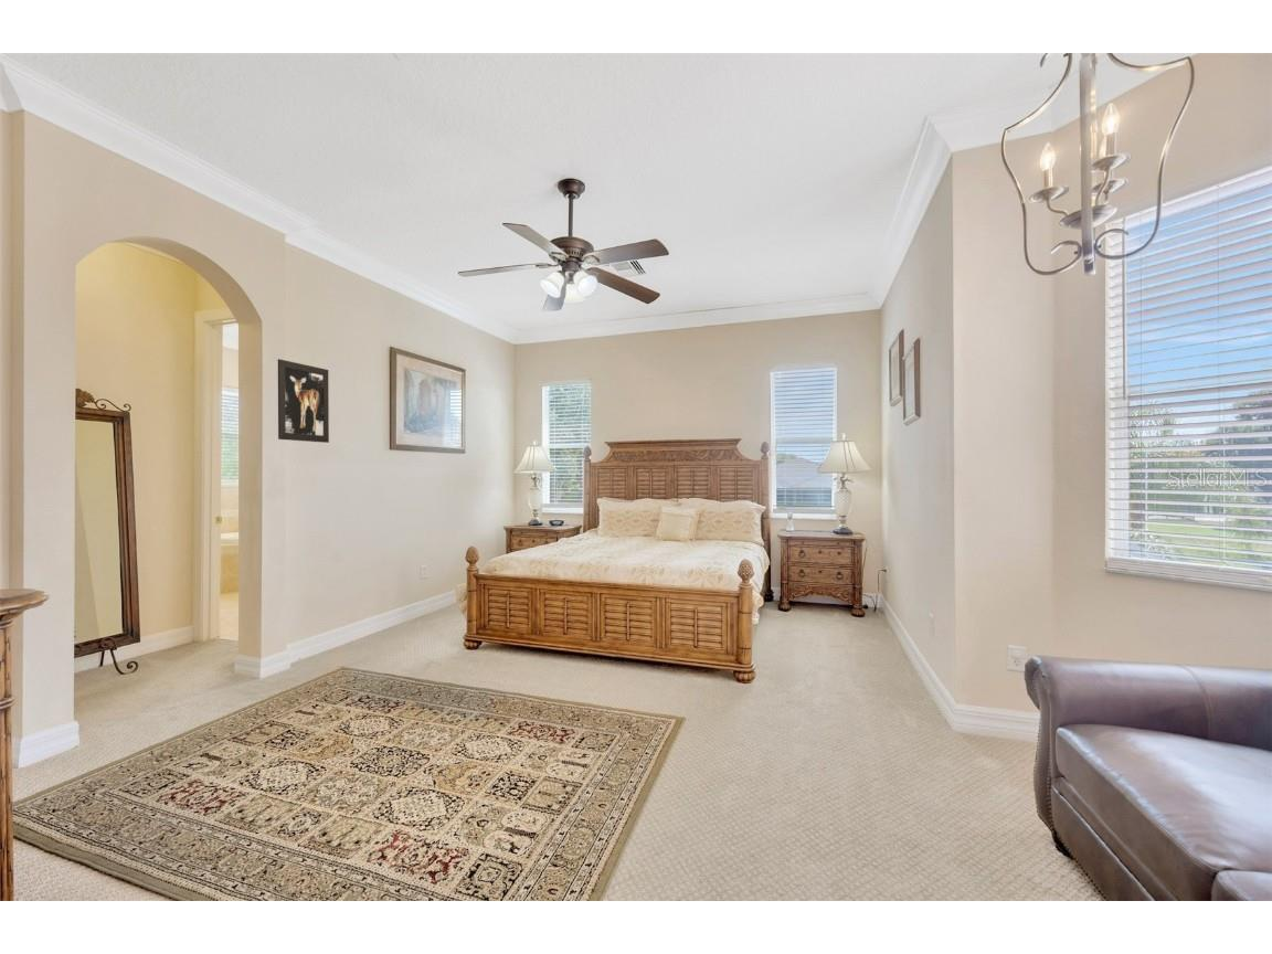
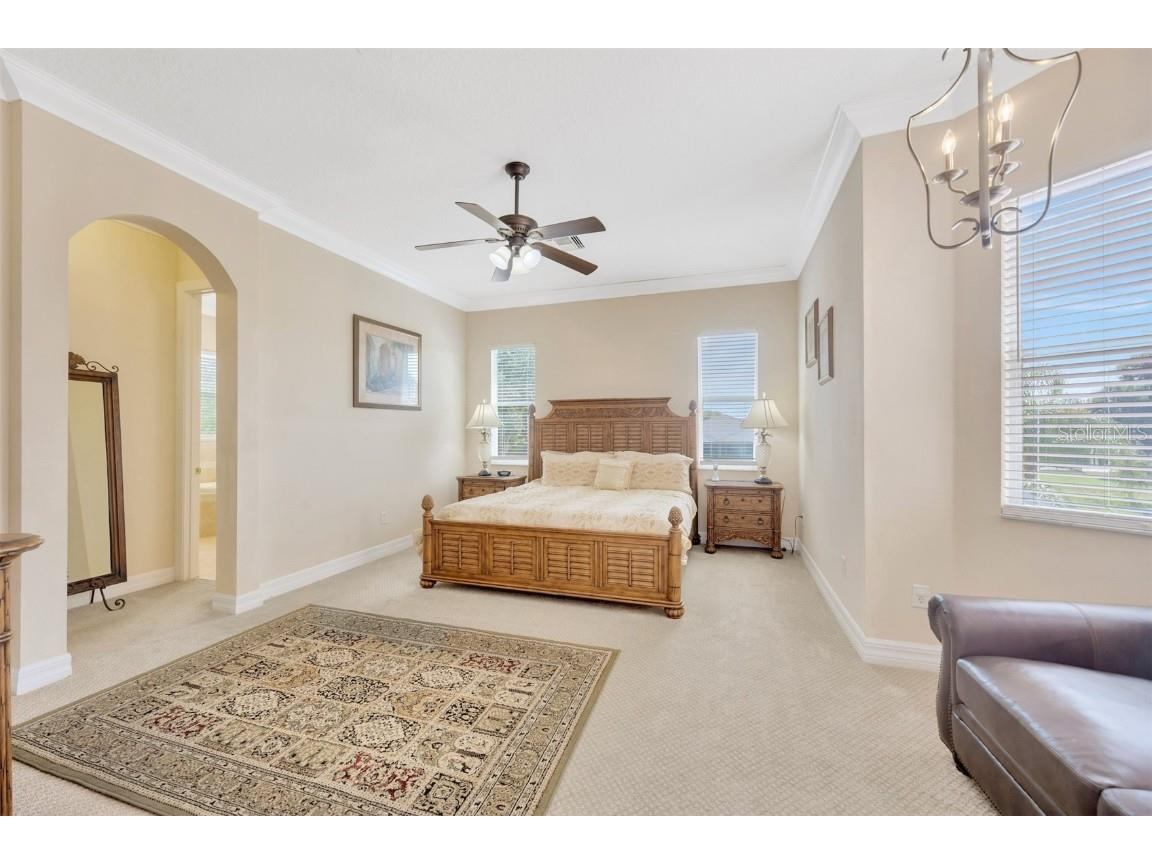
- wall art (304, 402)
